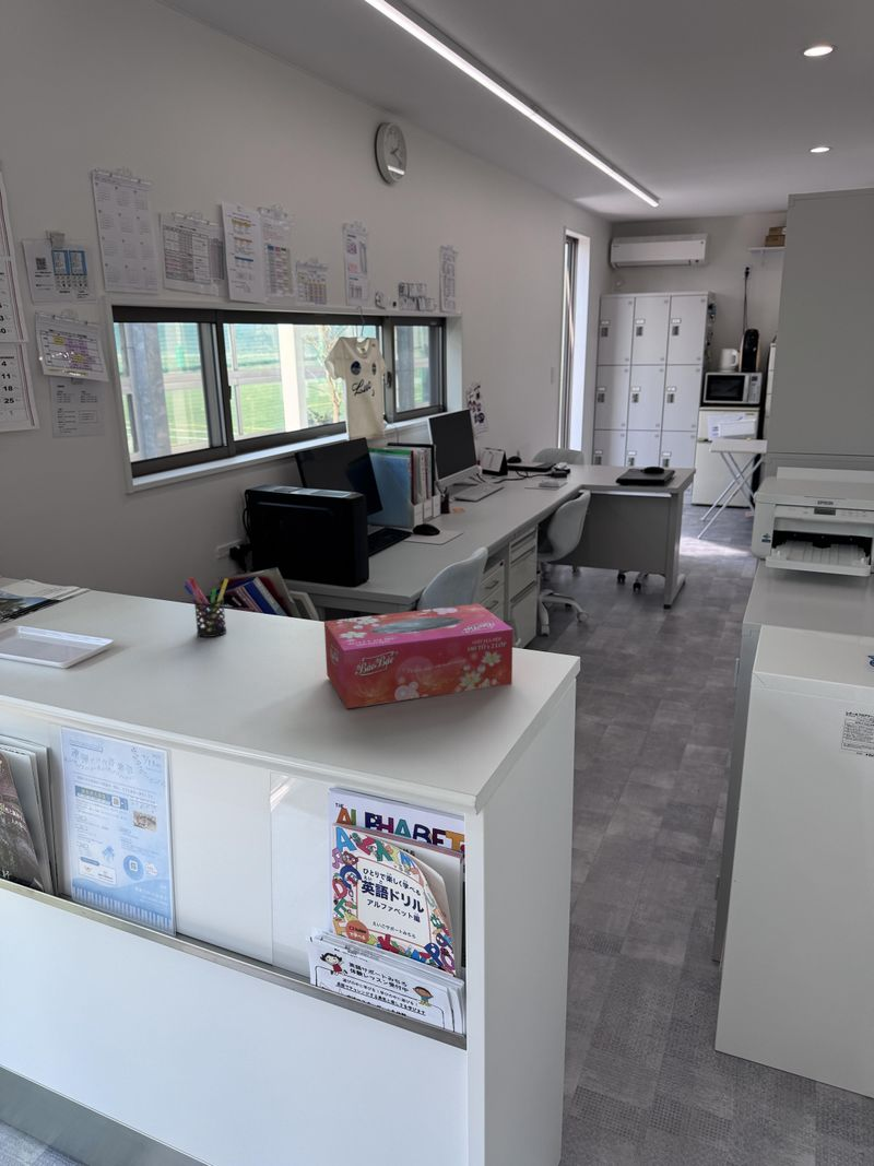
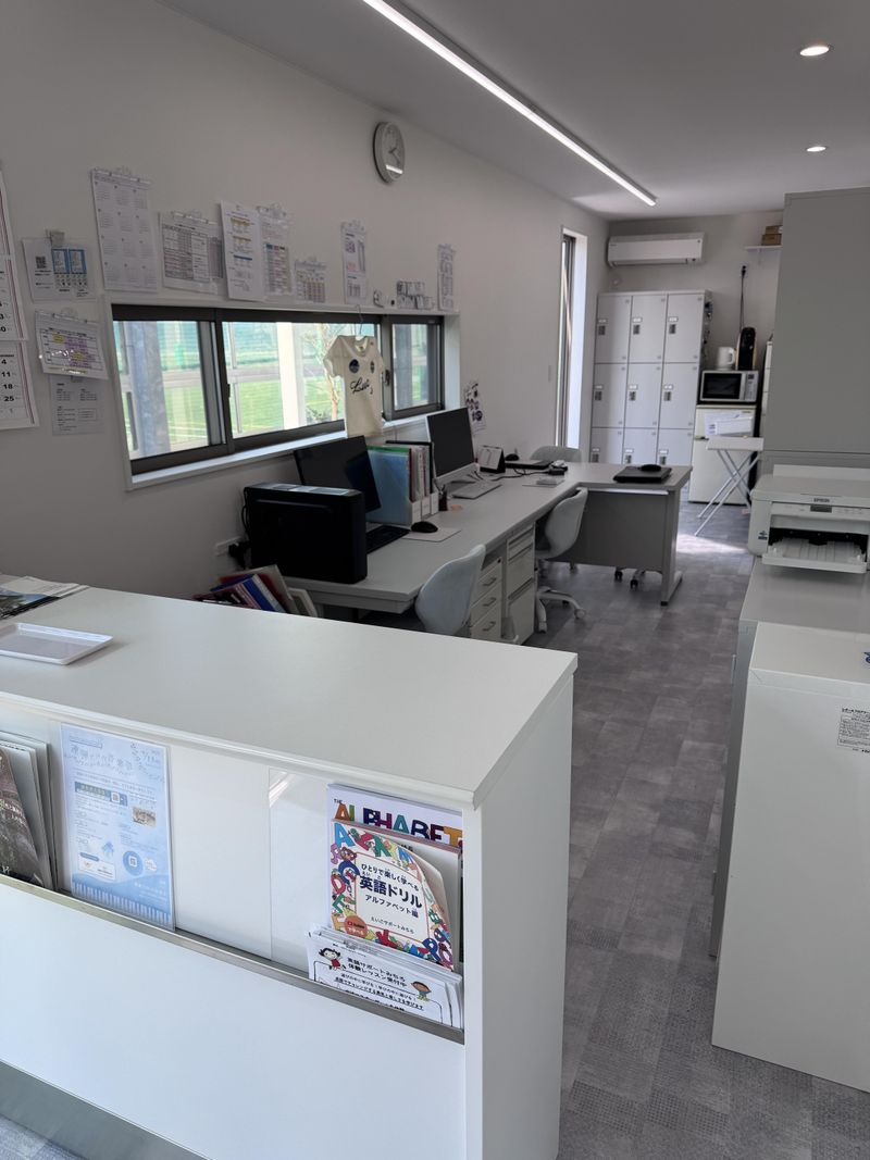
- tissue box (417, 652)
- pen holder (209, 604)
